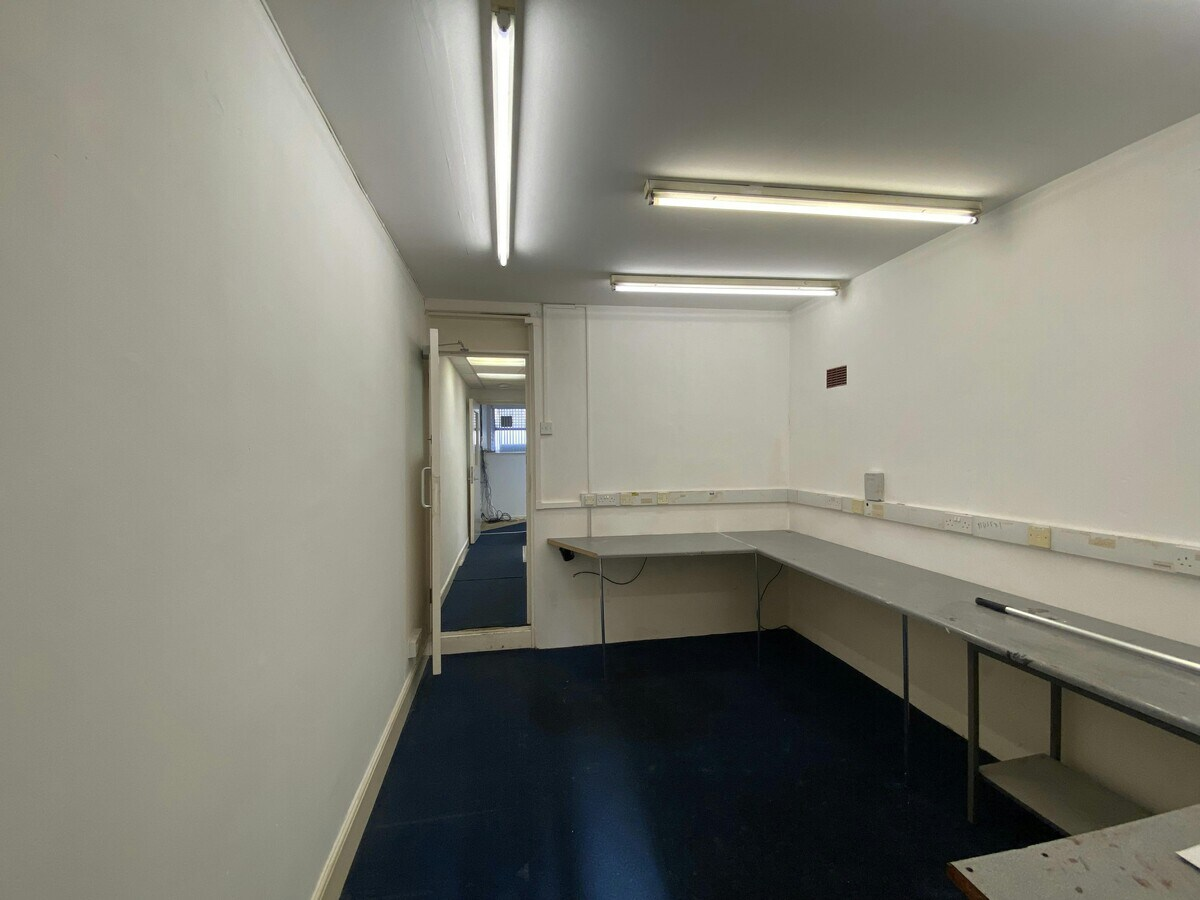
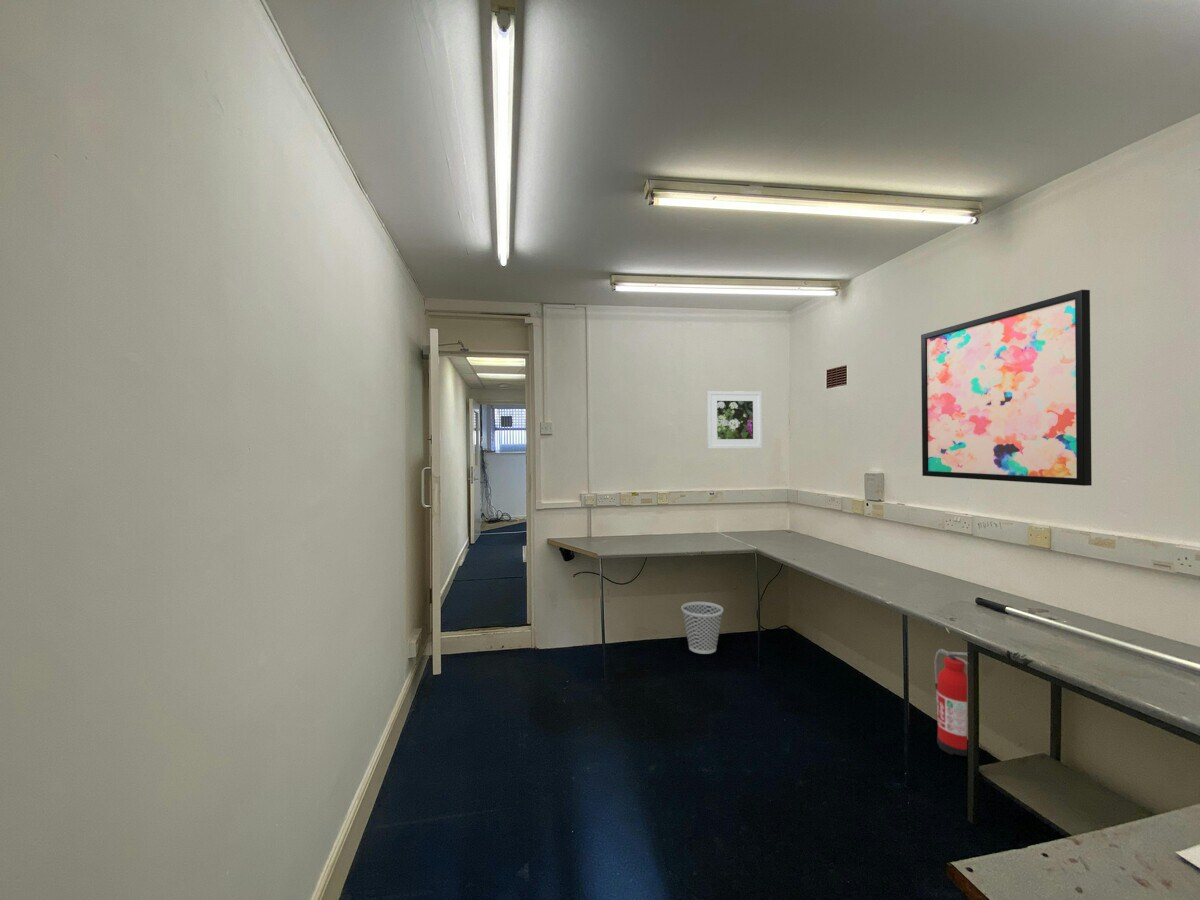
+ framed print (734, 420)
+ wall art (992, 398)
+ wastebasket (702, 628)
+ fire extinguisher (953, 696)
